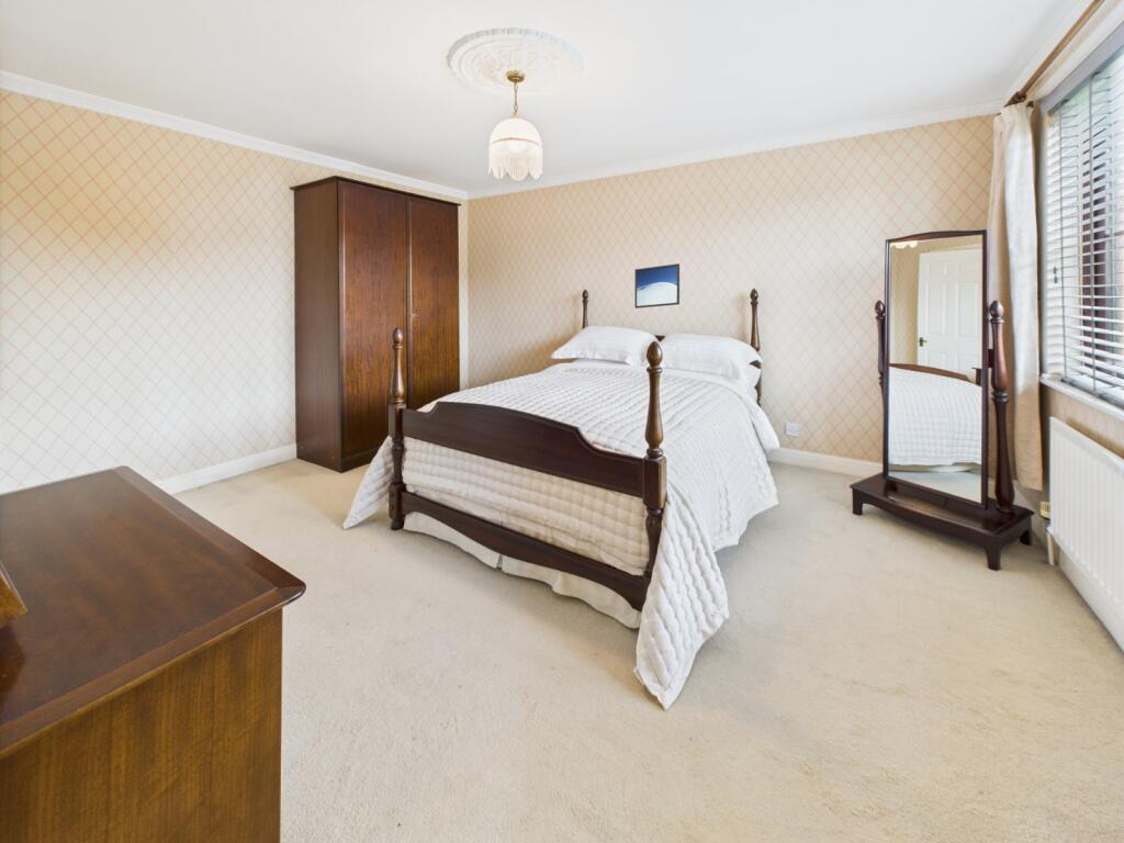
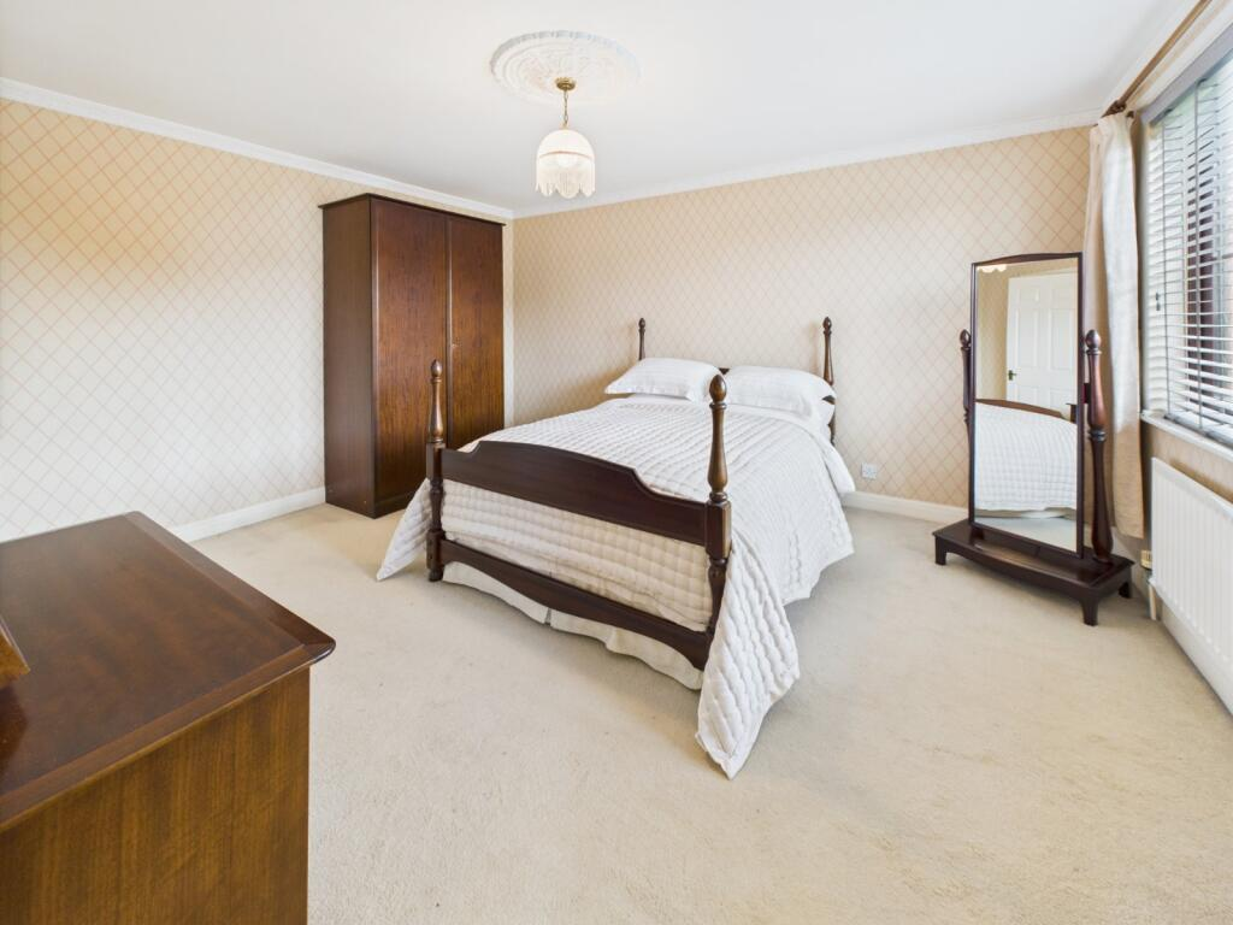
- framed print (656, 286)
